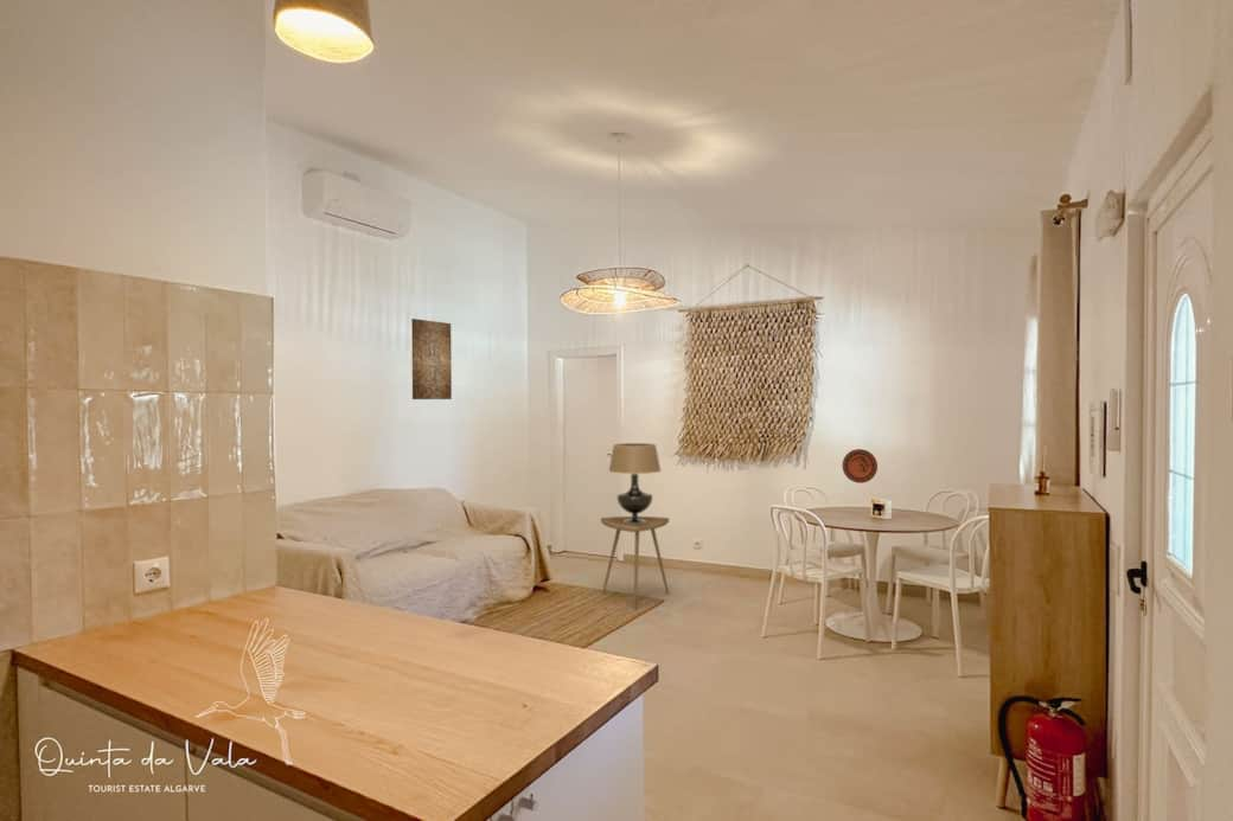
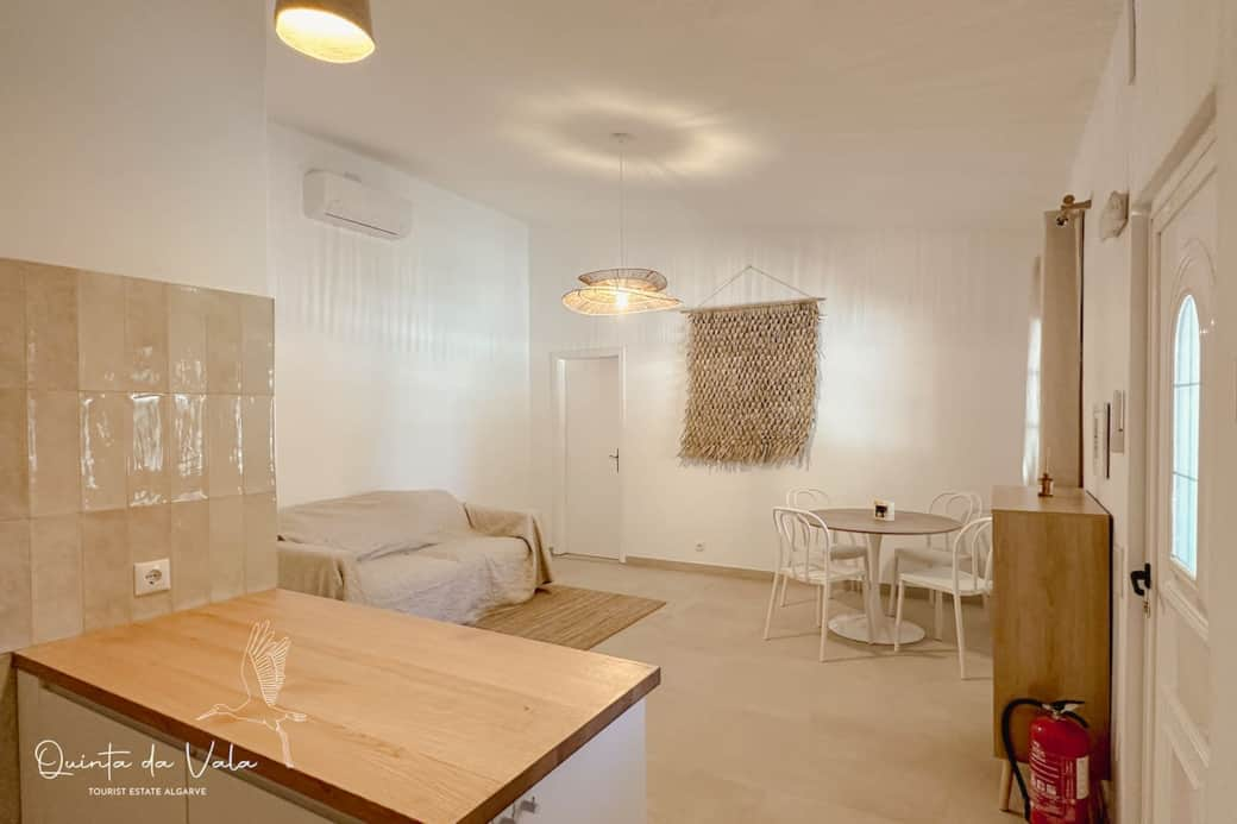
- table lamp (634, 482)
- side table (634, 558)
- wall art (432, 360)
- decorative plate (860, 466)
